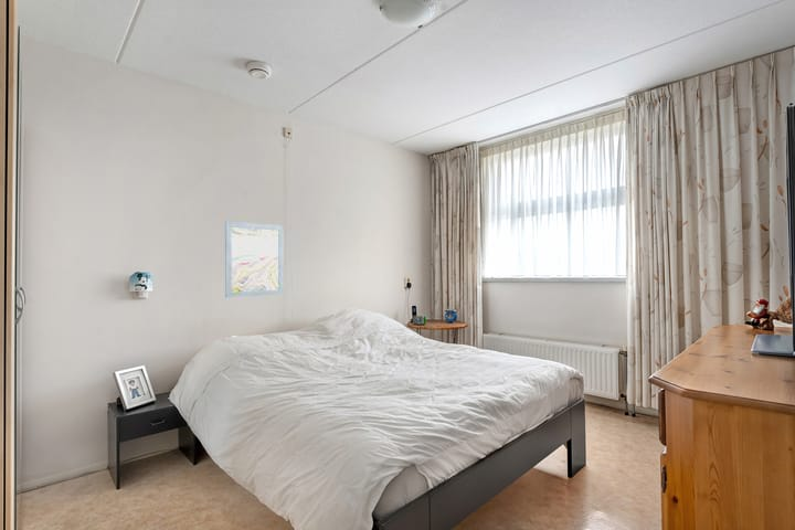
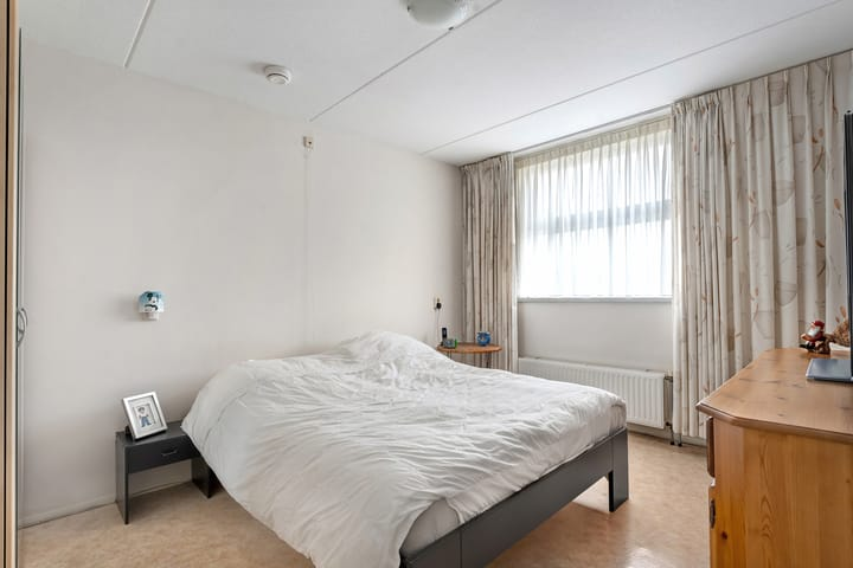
- wall art (255, 259)
